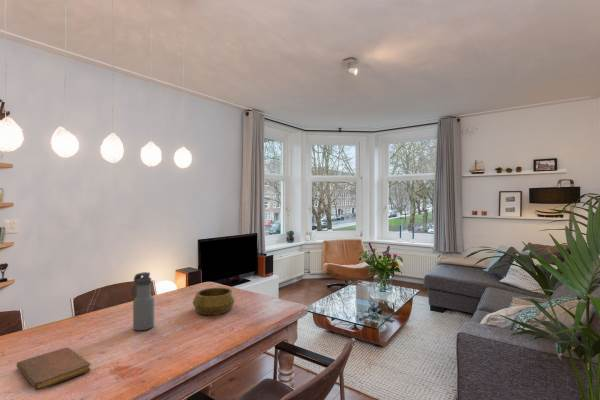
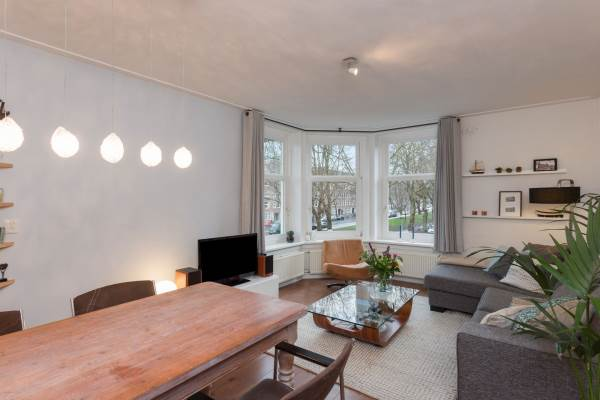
- decorative bowl (214, 300)
- water bottle (143, 300)
- notebook (53, 366)
